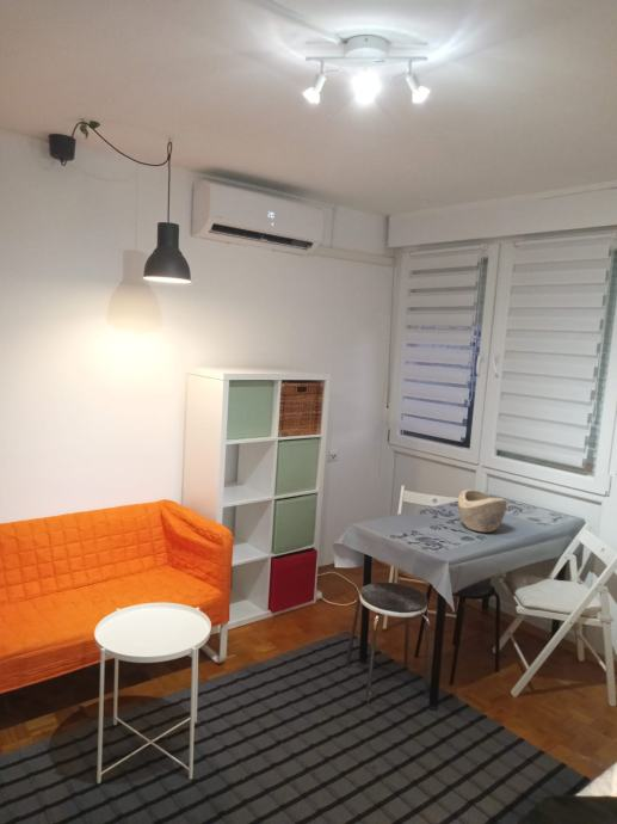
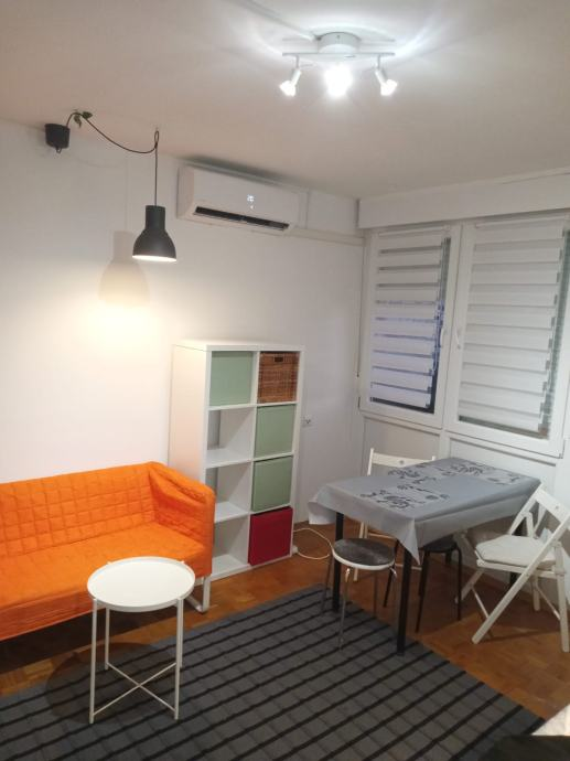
- decorative bowl (481, 511)
